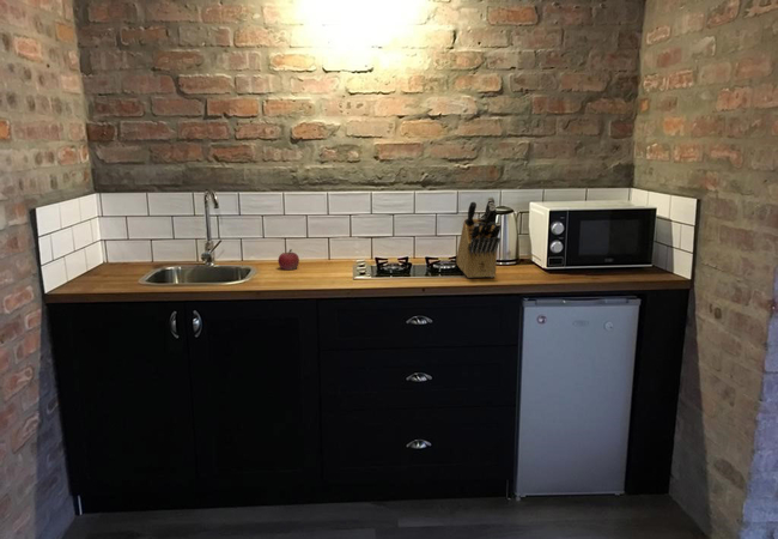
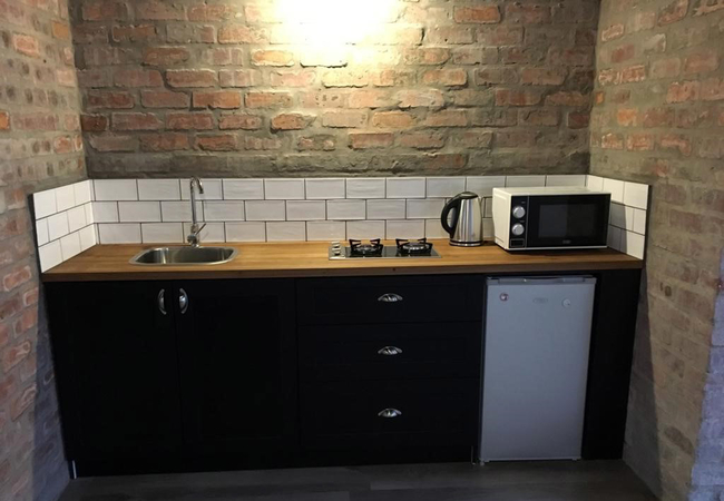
- fruit (288, 259)
- knife block (478, 234)
